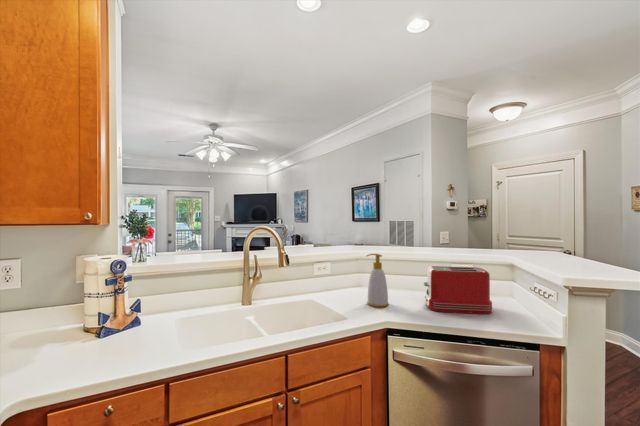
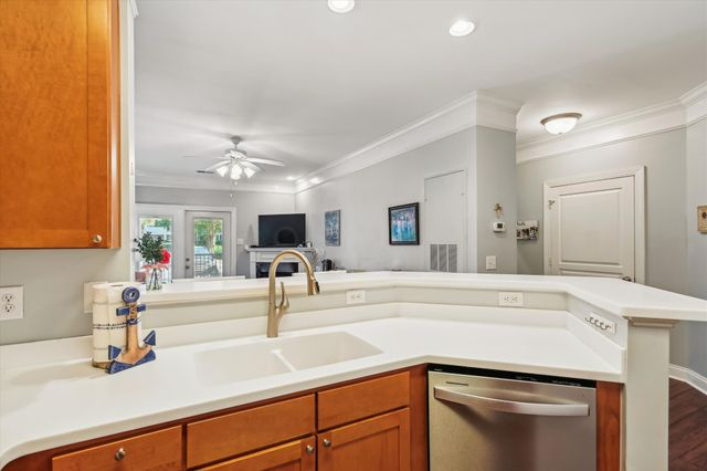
- soap bottle (377, 279)
- toaster (457, 288)
